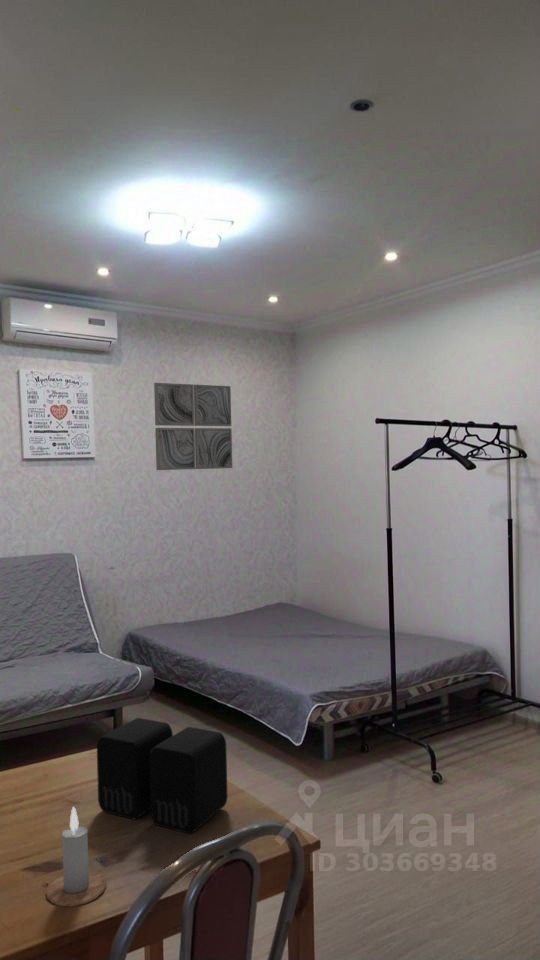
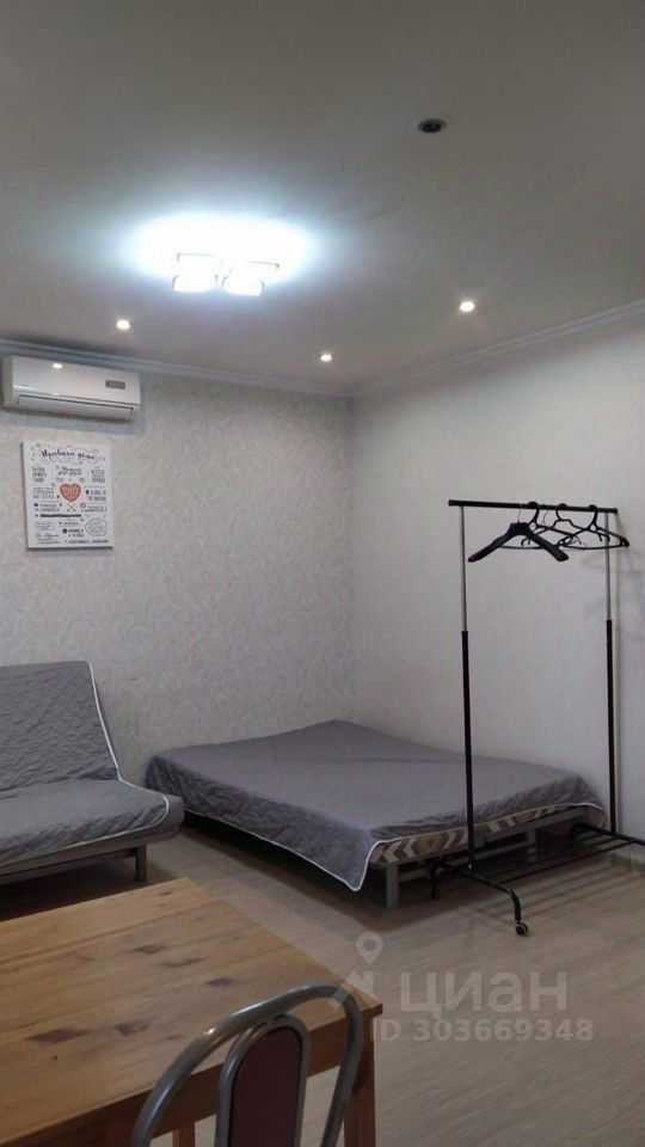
- candle (75, 848)
- wall art (195, 425)
- speaker (162, 771)
